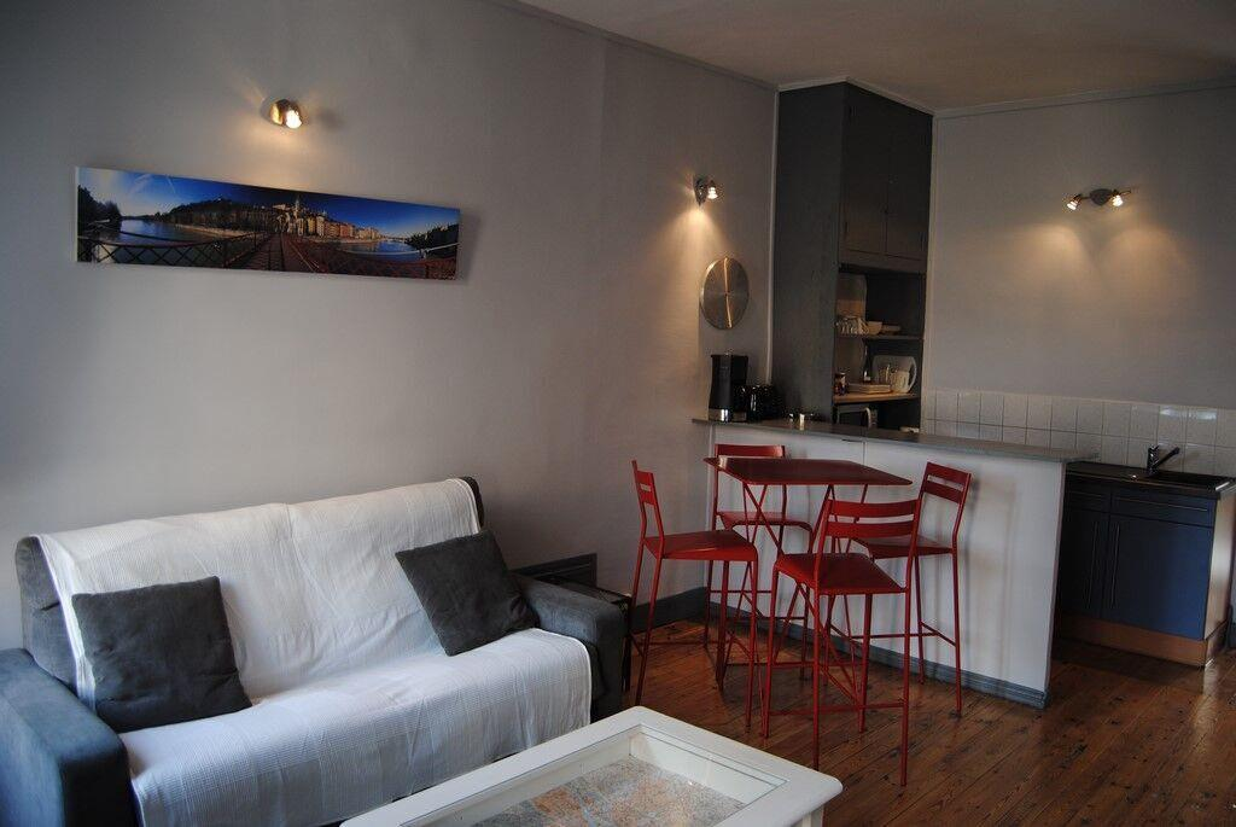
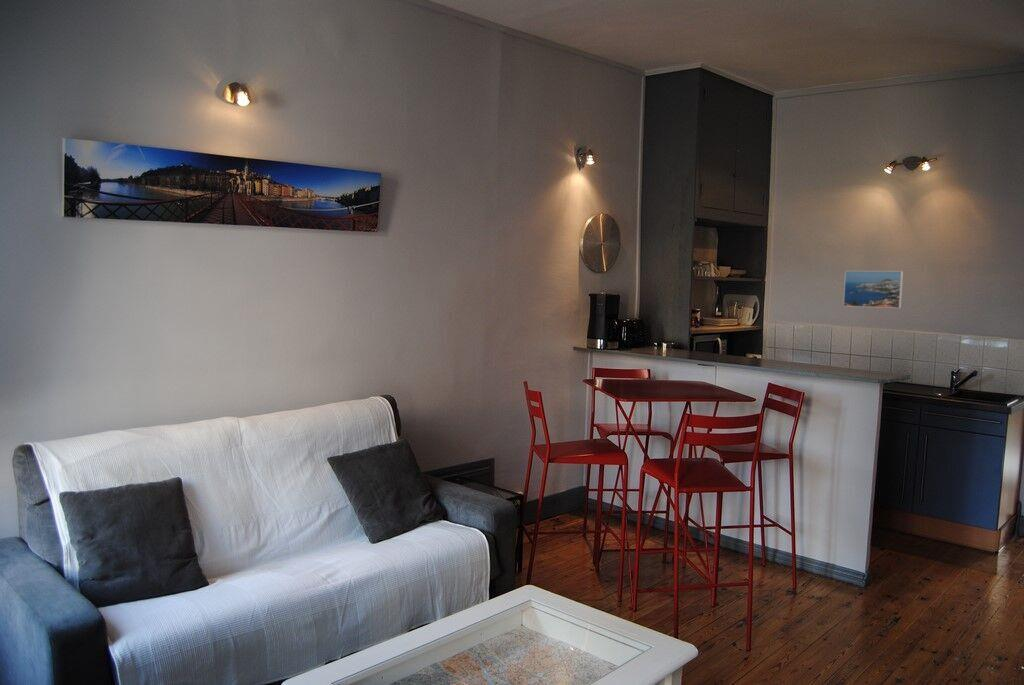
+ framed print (872, 289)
